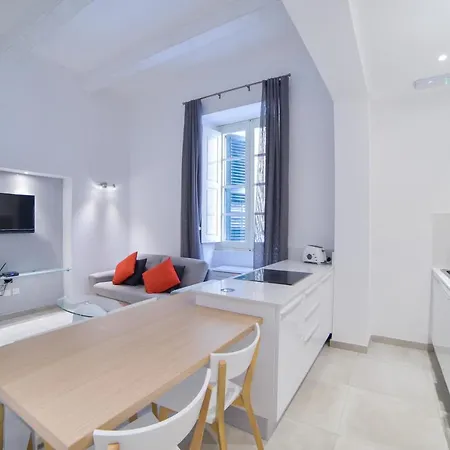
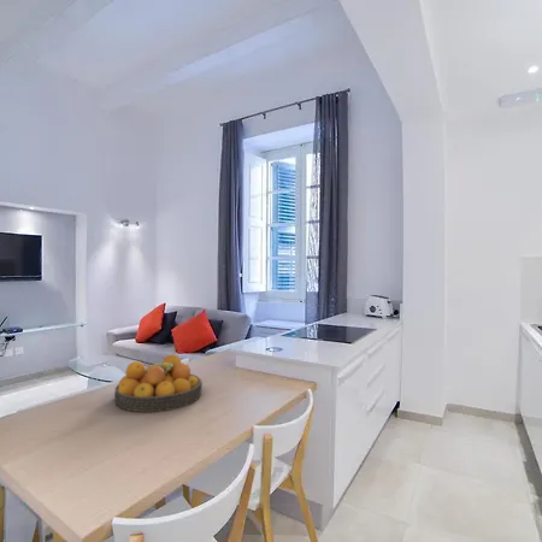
+ fruit bowl (159, 377)
